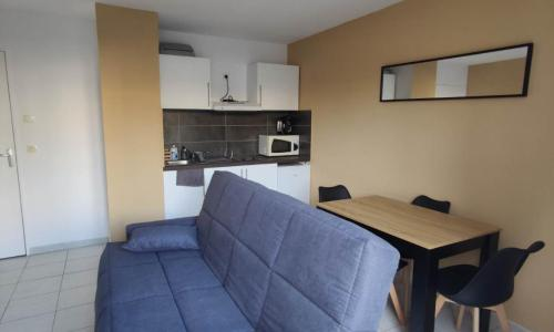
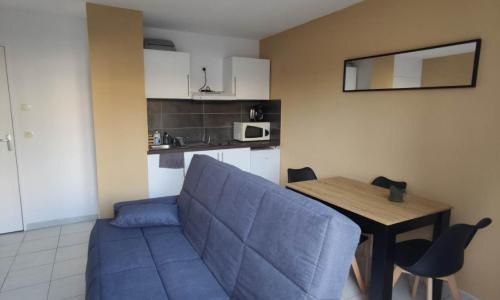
+ cup (397, 193)
